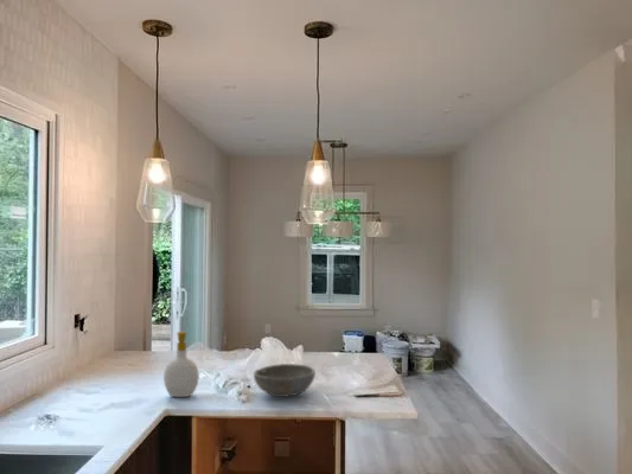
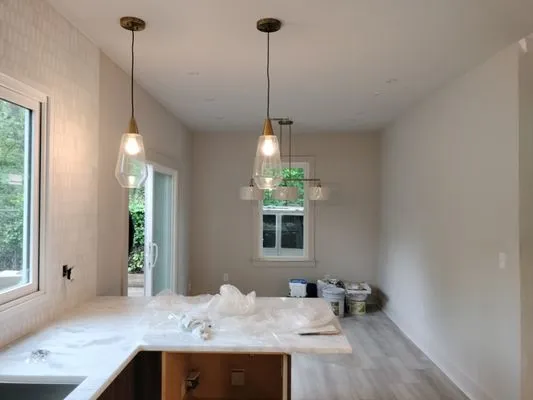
- soap bottle (180, 364)
- bowl (285, 382)
